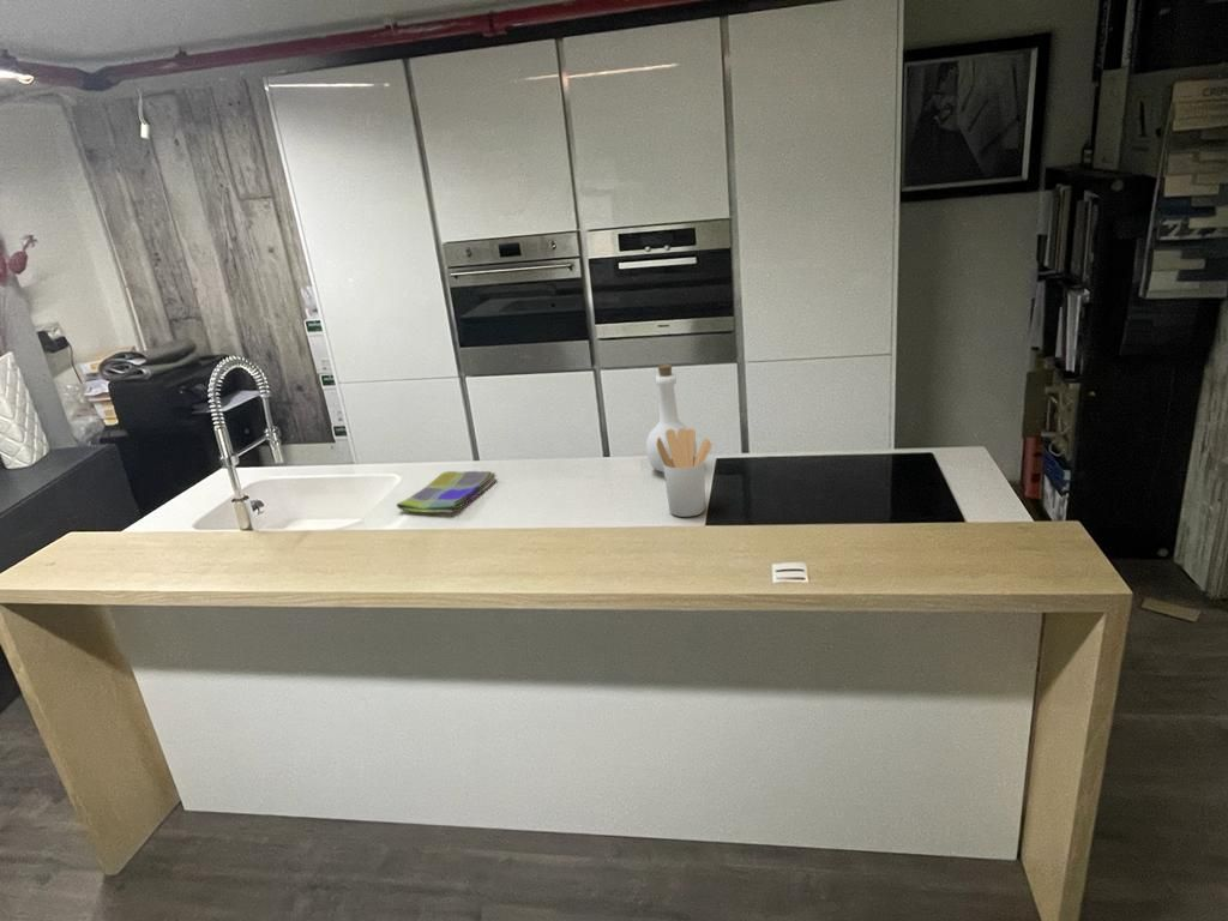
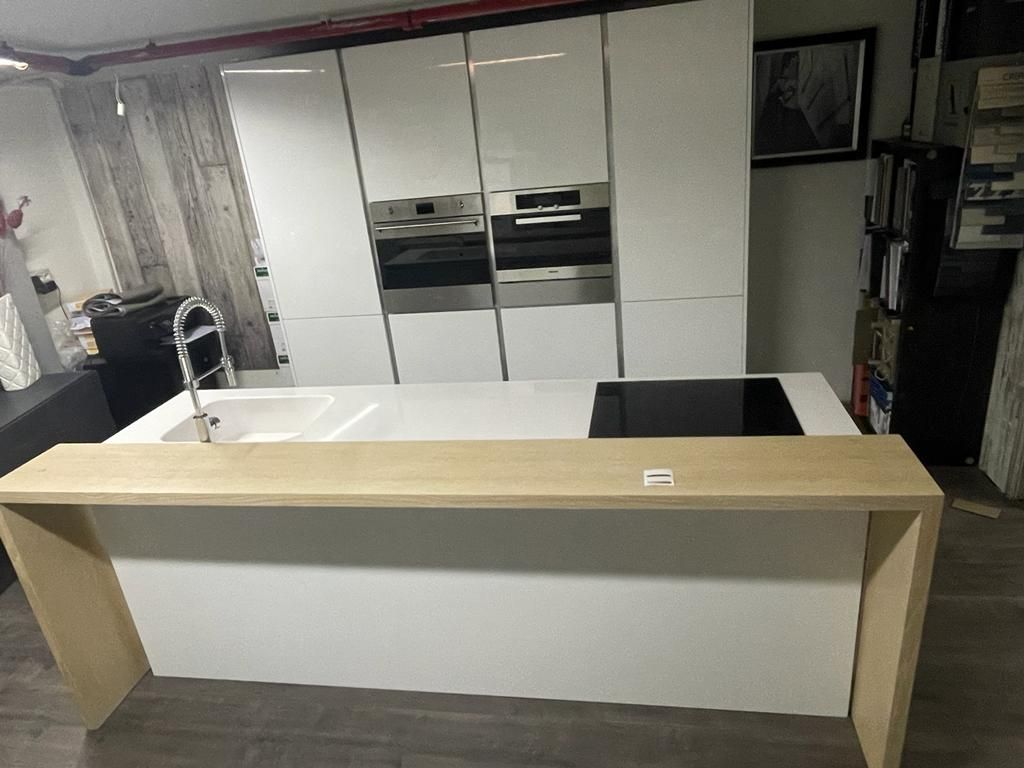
- dish towel (447, 490)
- bottle (668, 419)
- utensil holder (684, 469)
